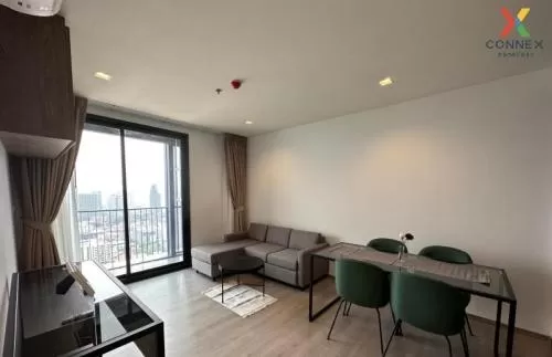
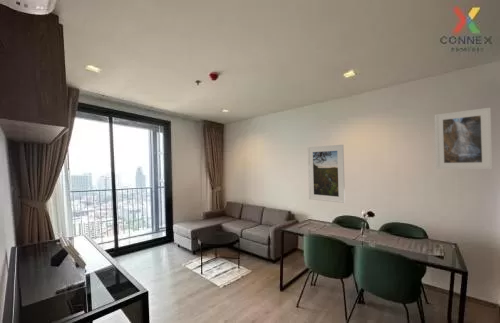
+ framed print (461, 140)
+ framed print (325, 173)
